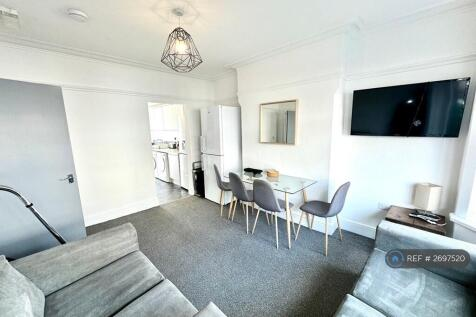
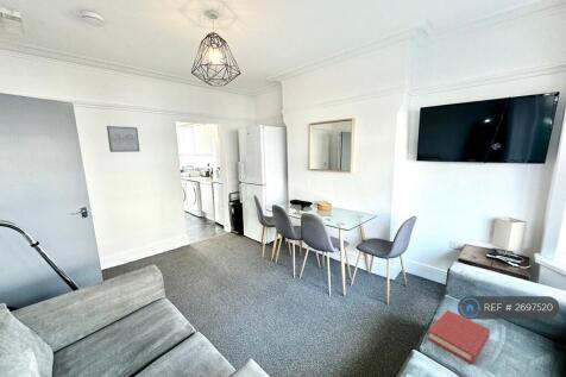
+ hardback book (458, 333)
+ wall art (124, 139)
